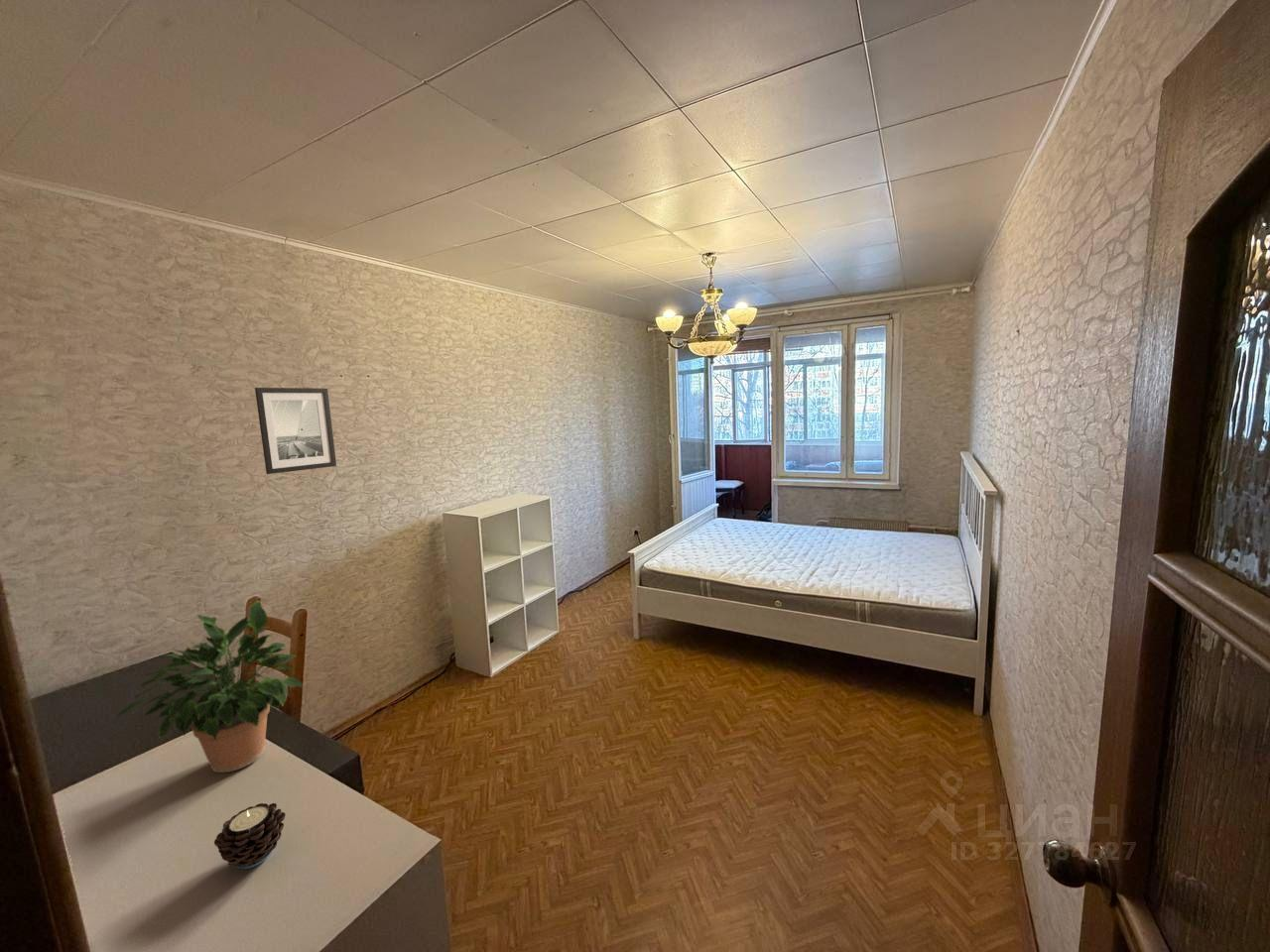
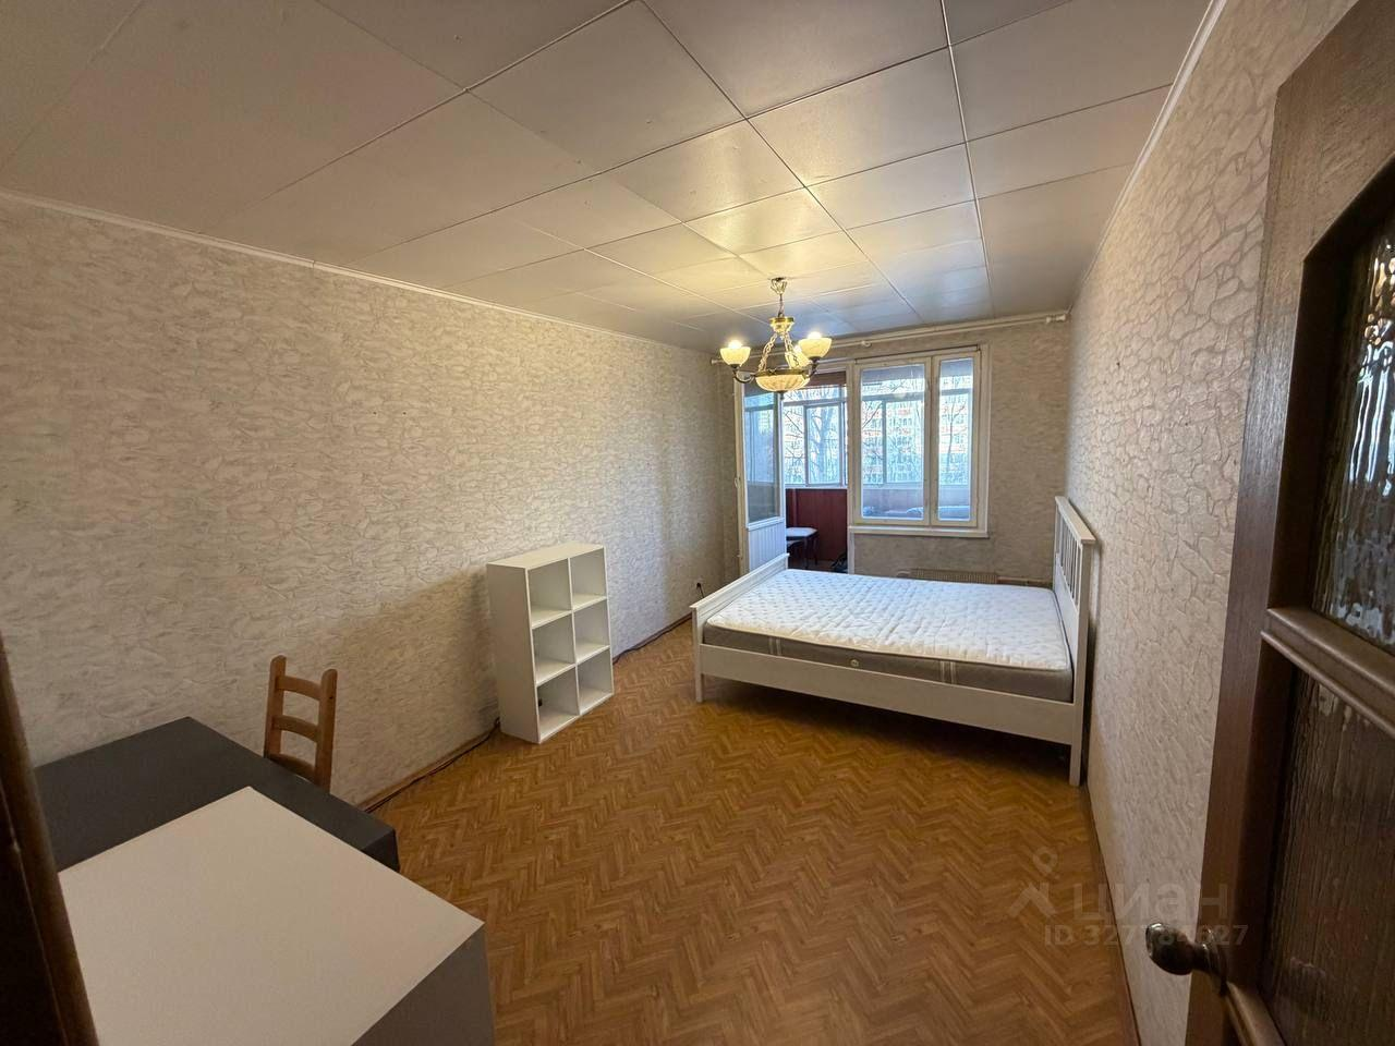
- wall art (298, 429)
- potted plant (212, 693)
- candle (251, 833)
